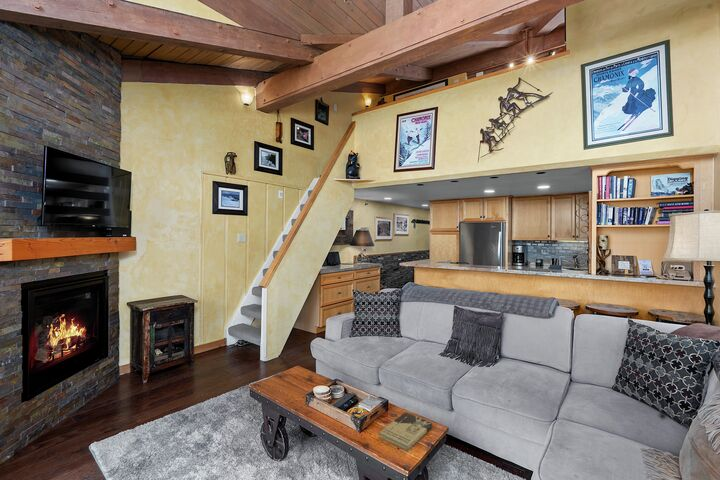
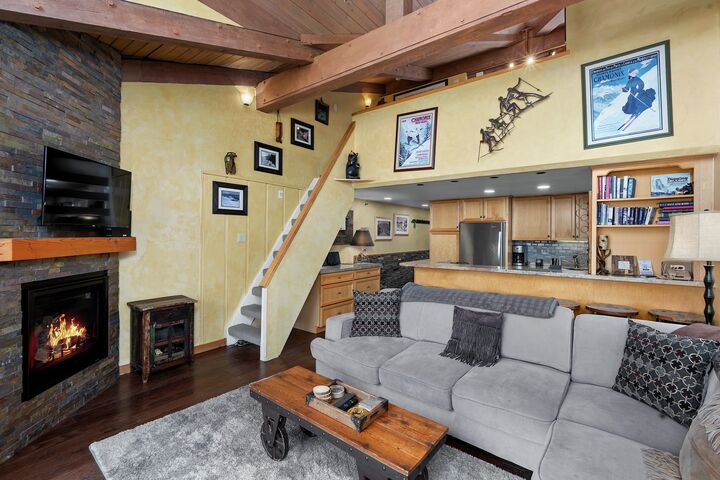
- book (406, 429)
